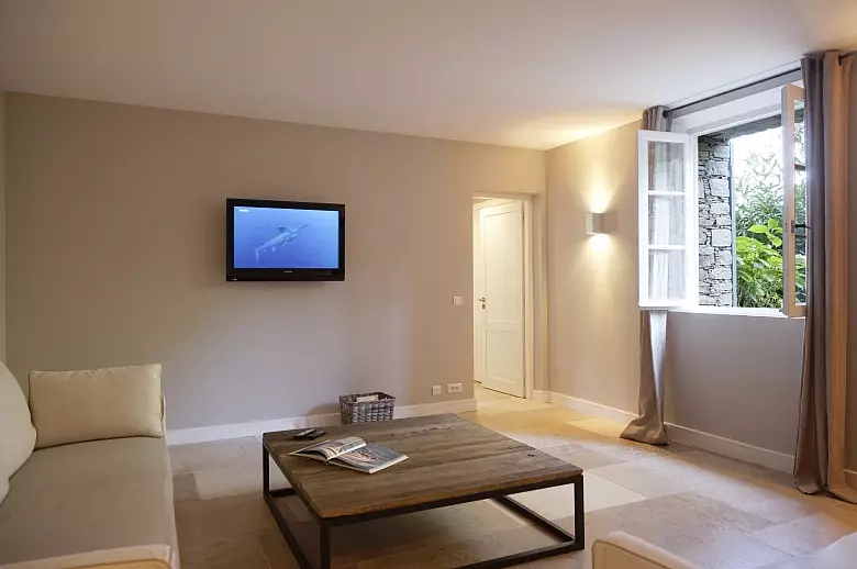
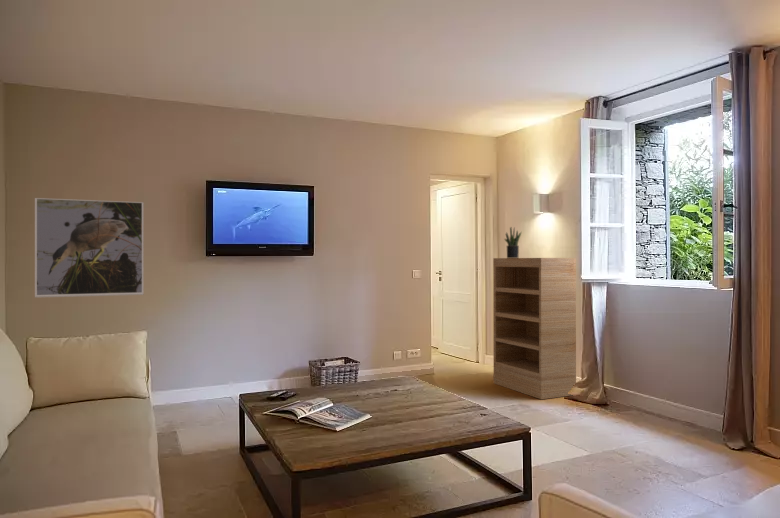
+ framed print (91, 248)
+ potted plant (513, 242)
+ bookcase (532, 323)
